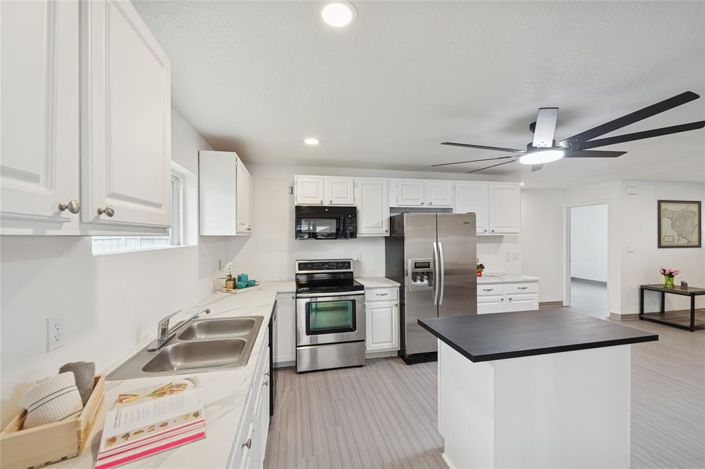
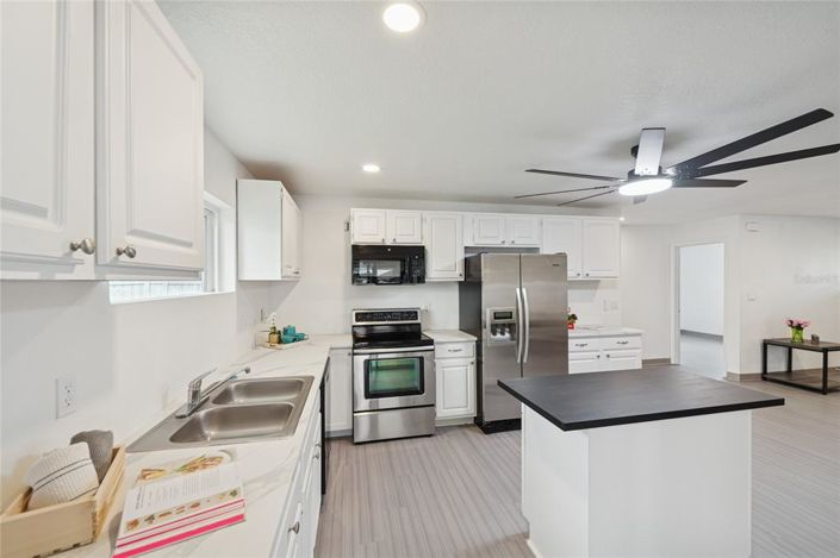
- wall art (679, 224)
